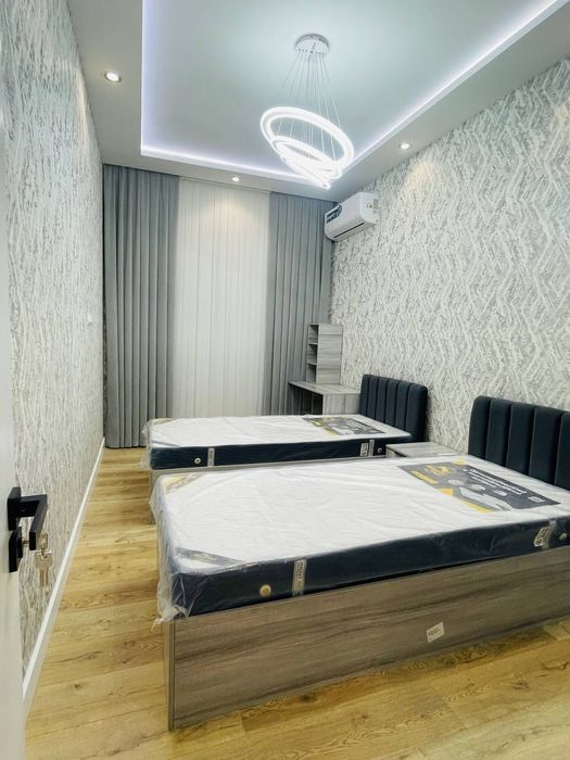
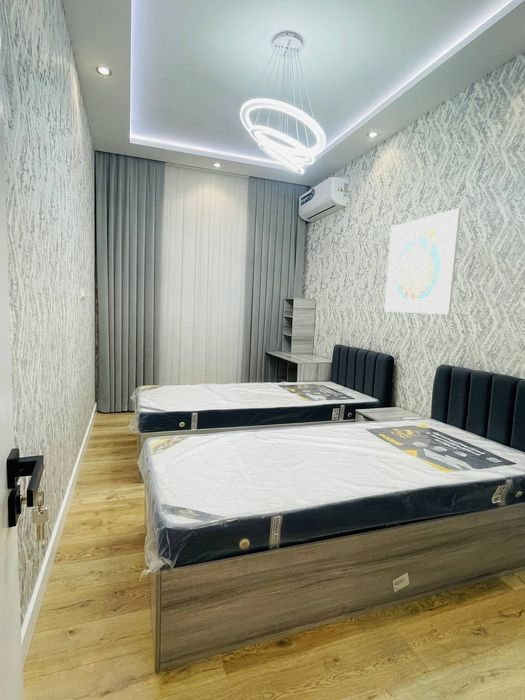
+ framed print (417, 266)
